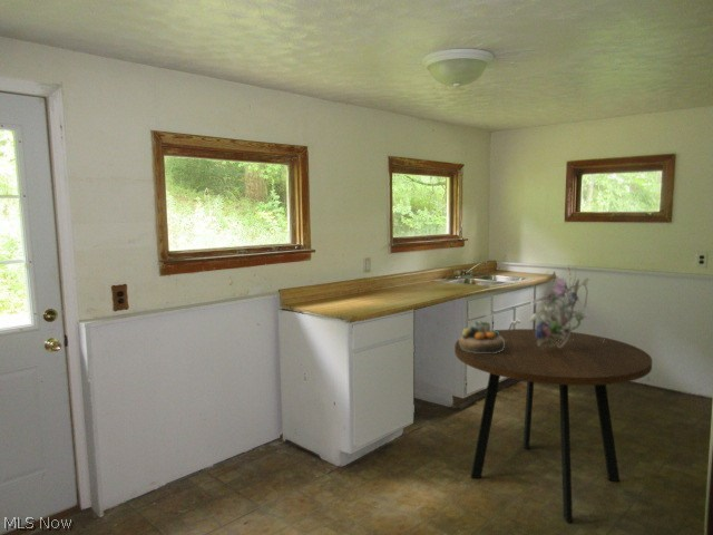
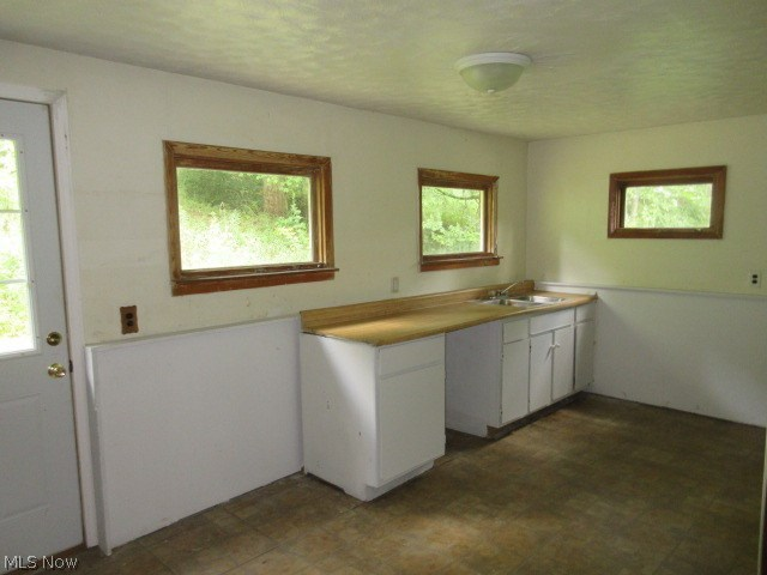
- decorative bowl (481, 333)
- dining table (531, 409)
- bouquet (567, 303)
